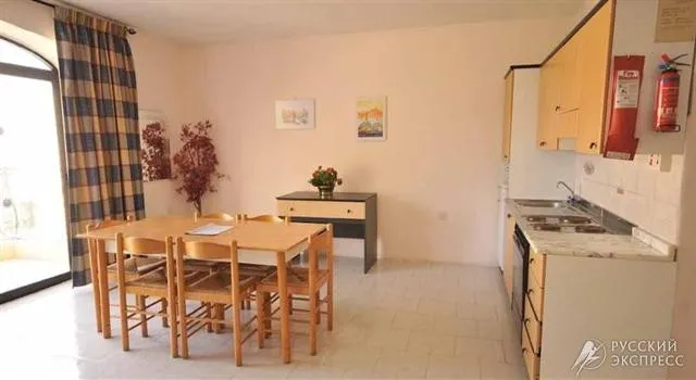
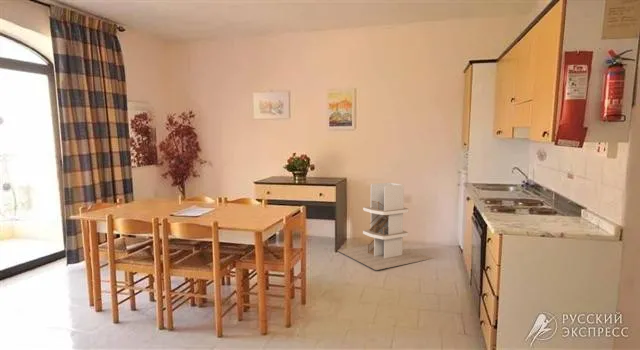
+ storage cabinet (385, 219)
